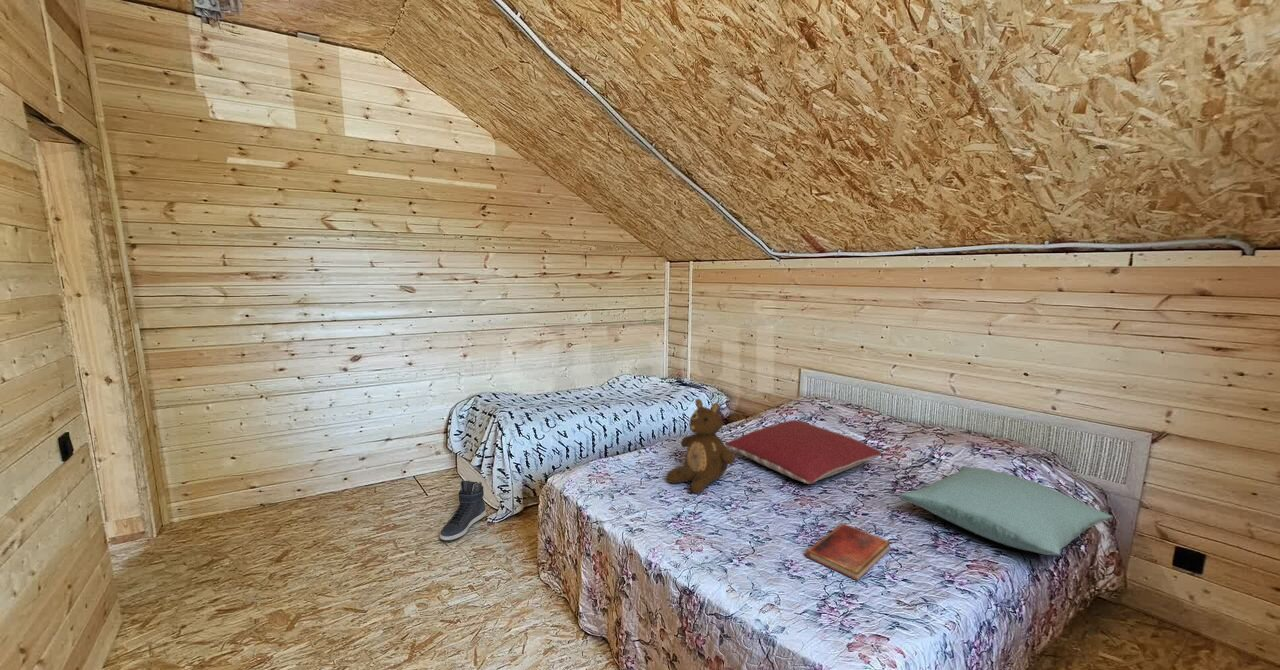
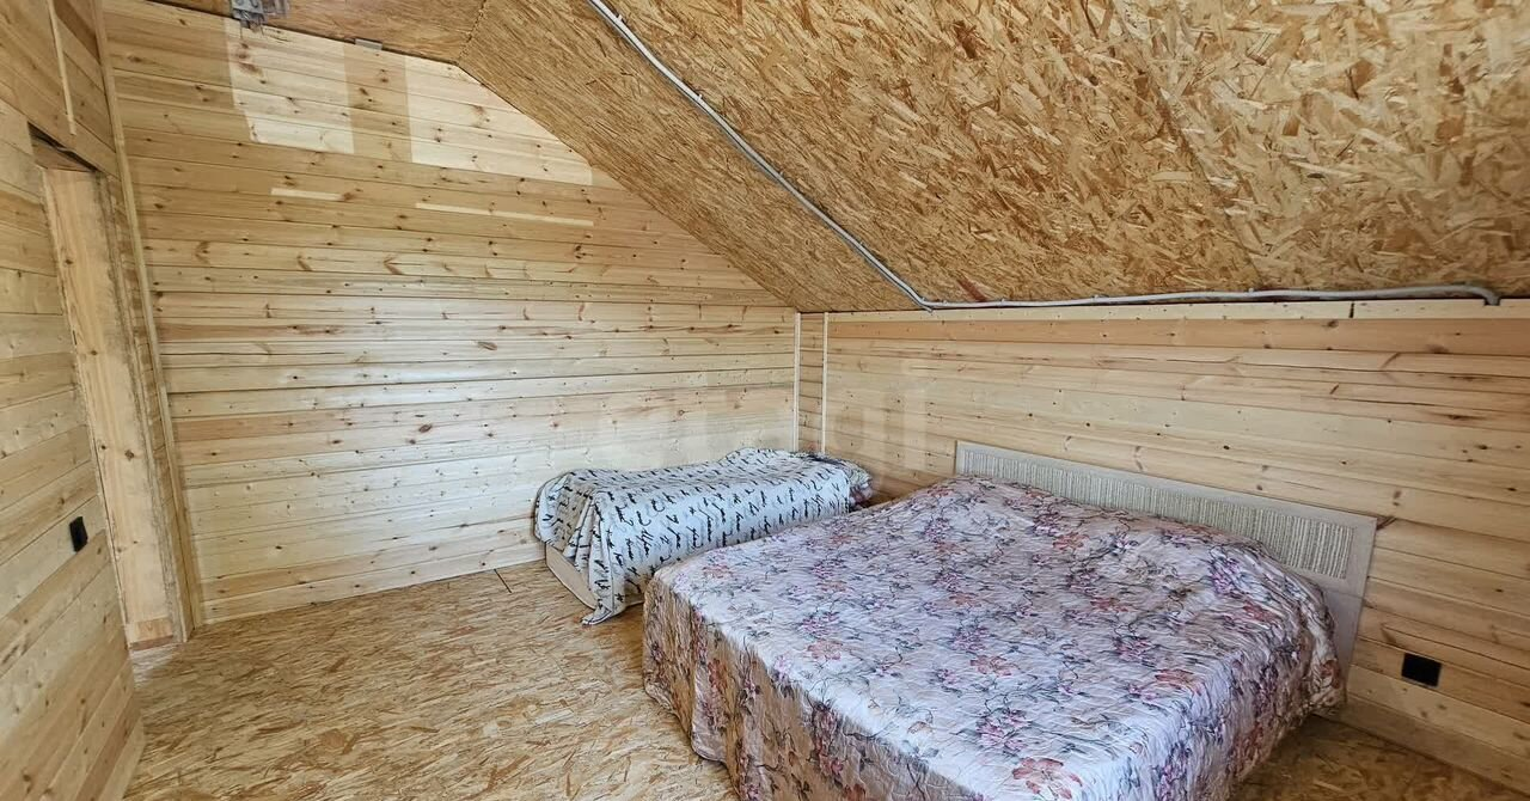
- pillow (801, 448)
- sneaker (462, 506)
- diary (848, 549)
- pillow (1001, 504)
- teddy bear (698, 443)
